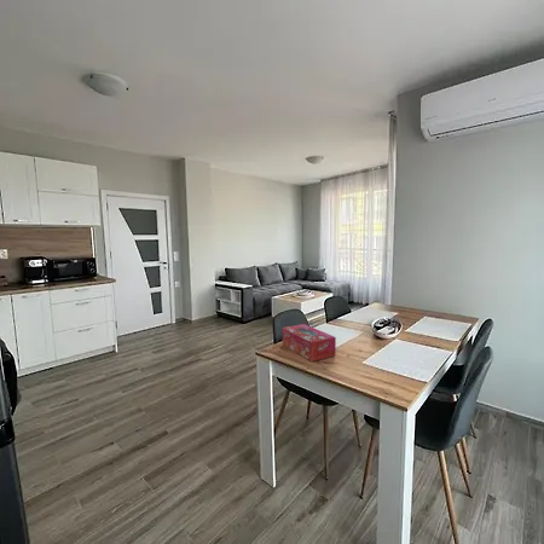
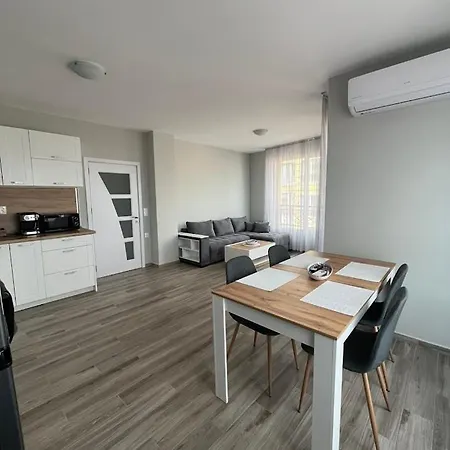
- tissue box (307, 341)
